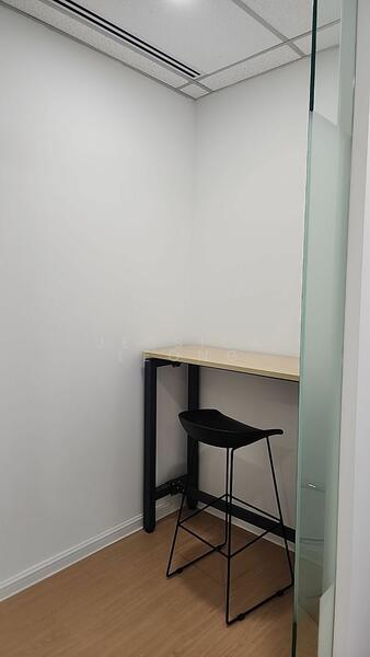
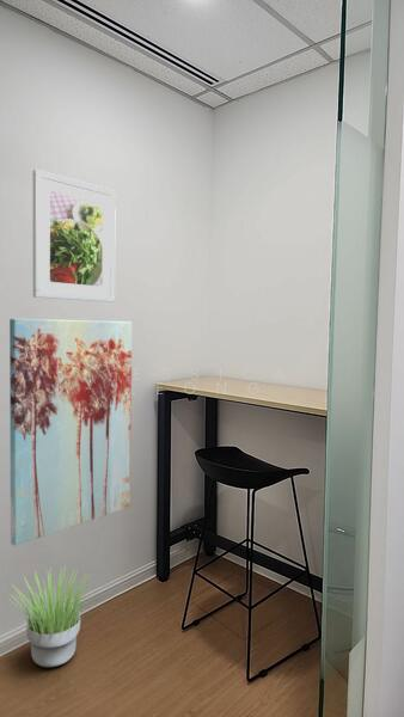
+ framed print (76, 240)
+ potted plant (54, 620)
+ wall art (76, 423)
